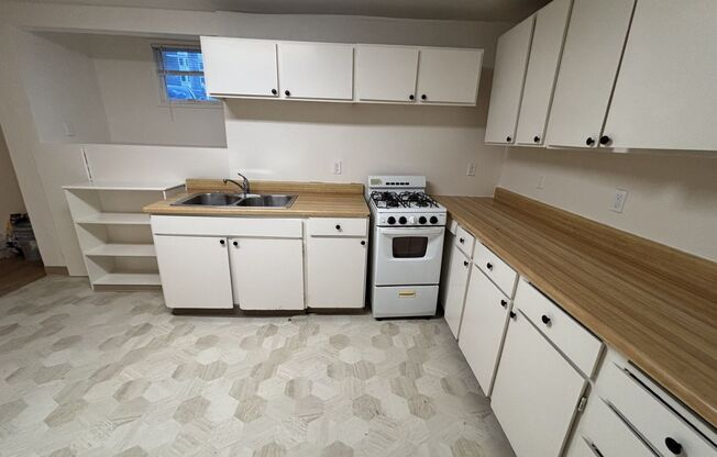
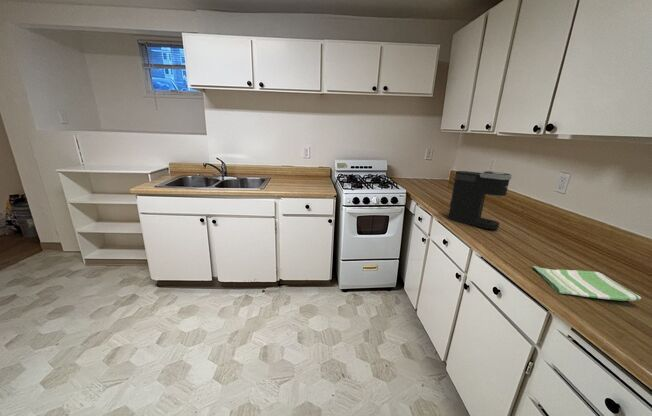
+ coffee maker (477, 198)
+ dish towel (580, 282)
